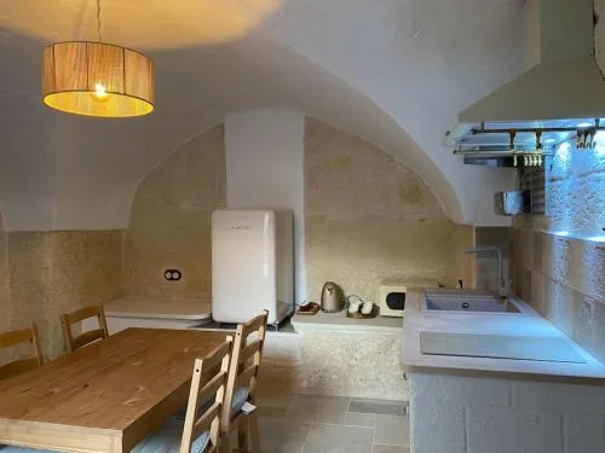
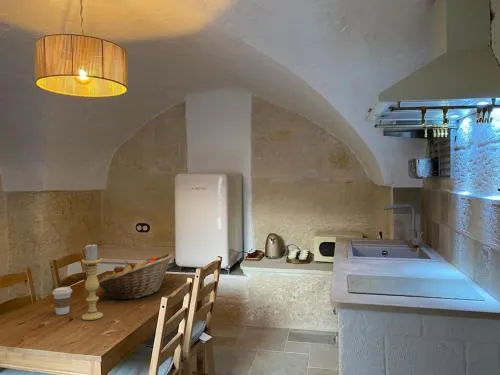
+ coffee cup (62, 300)
+ candle holder (92, 280)
+ fruit basket (137, 274)
